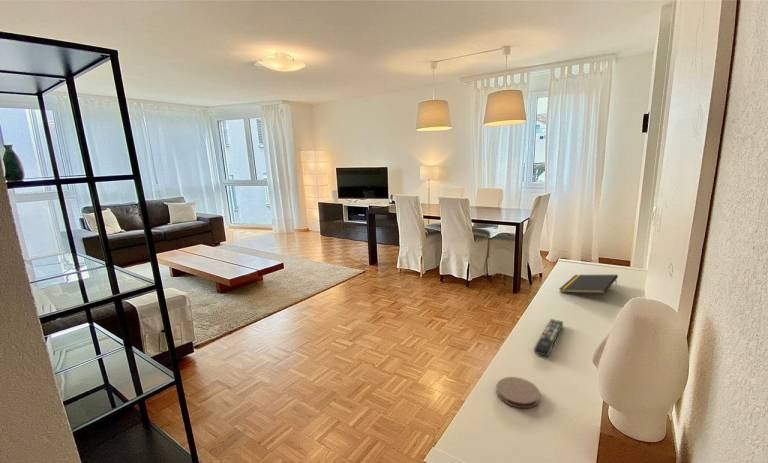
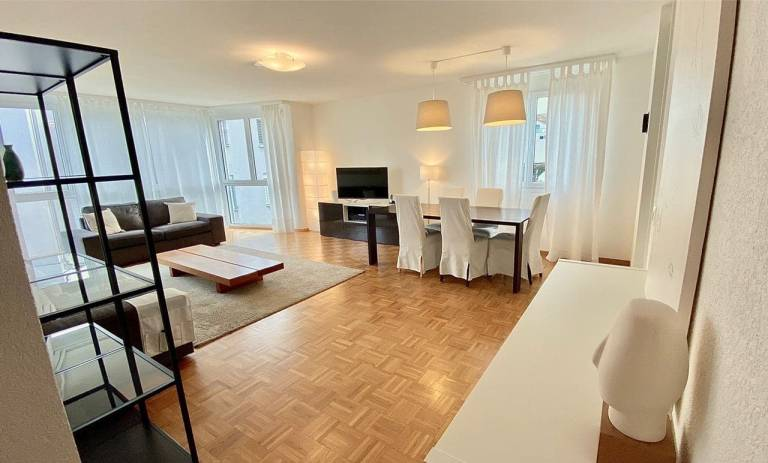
- coaster (517, 391)
- remote control (549, 335)
- notepad (588, 283)
